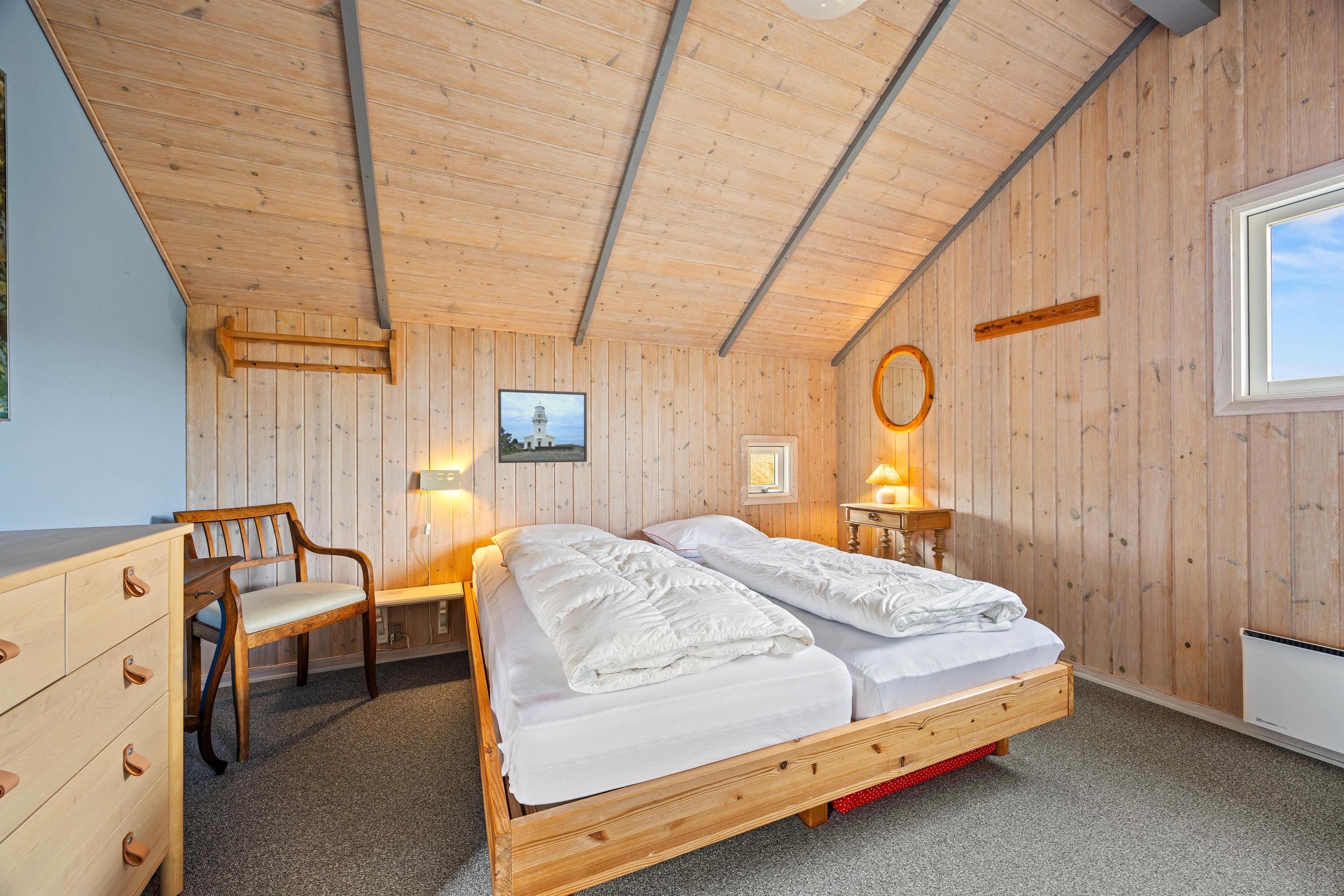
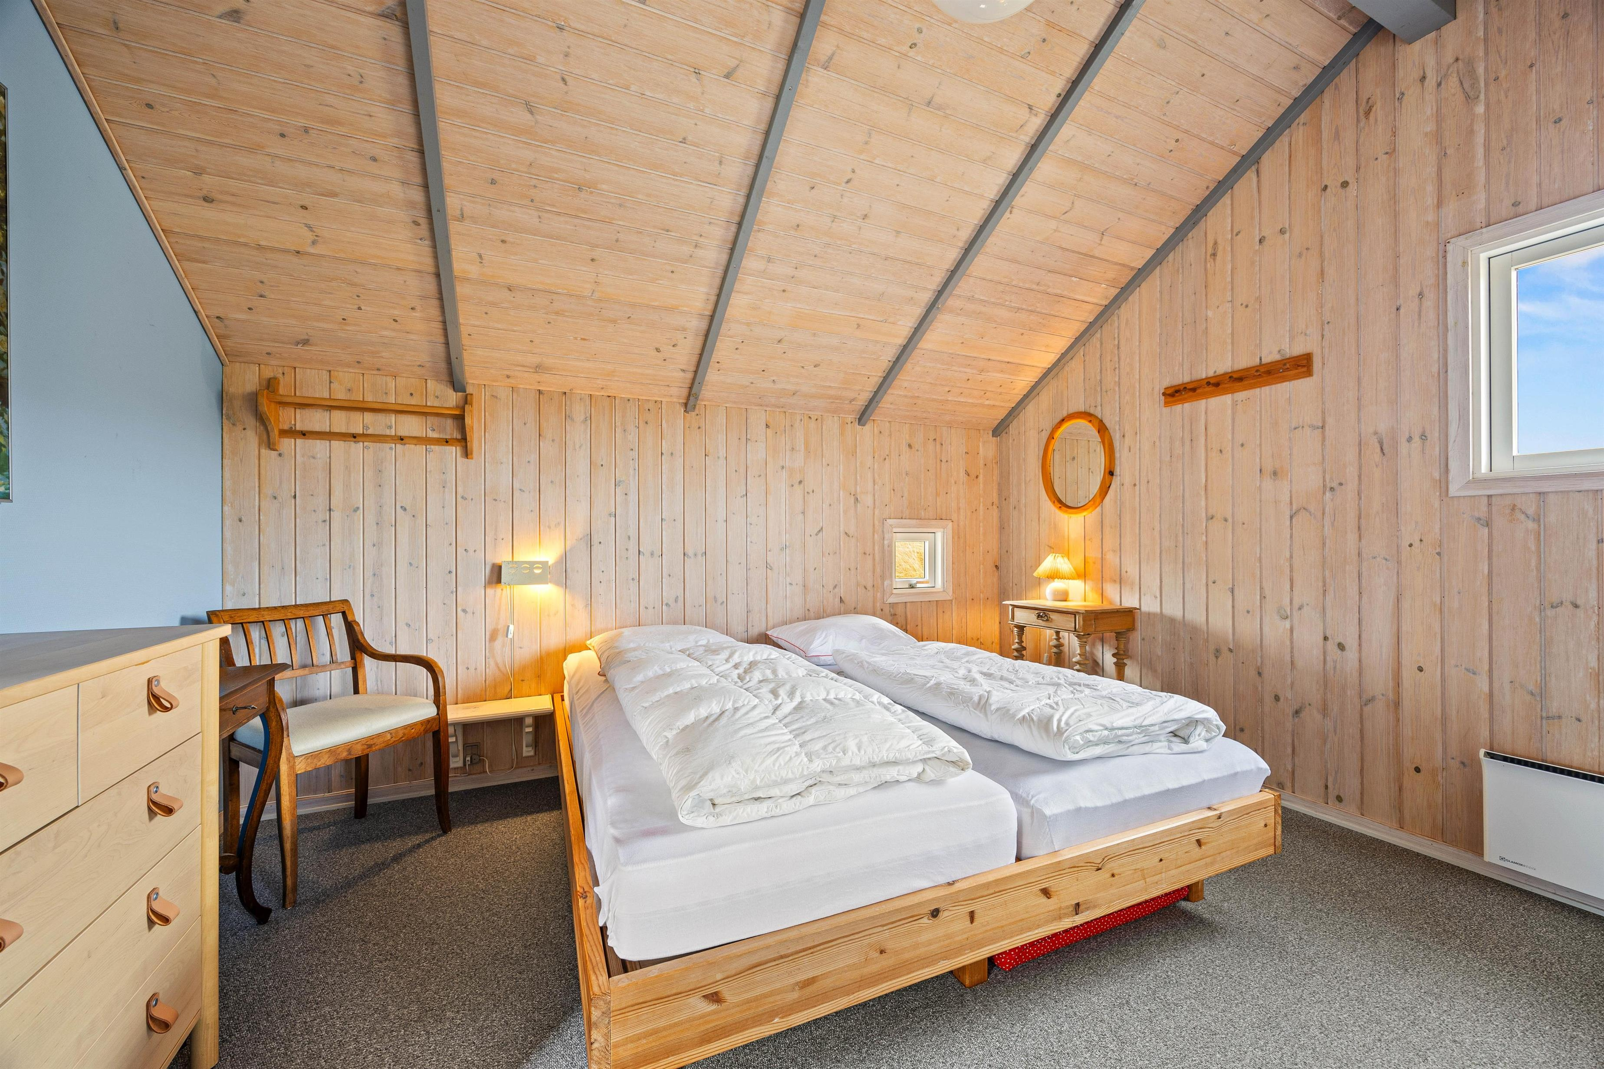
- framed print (544, 427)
